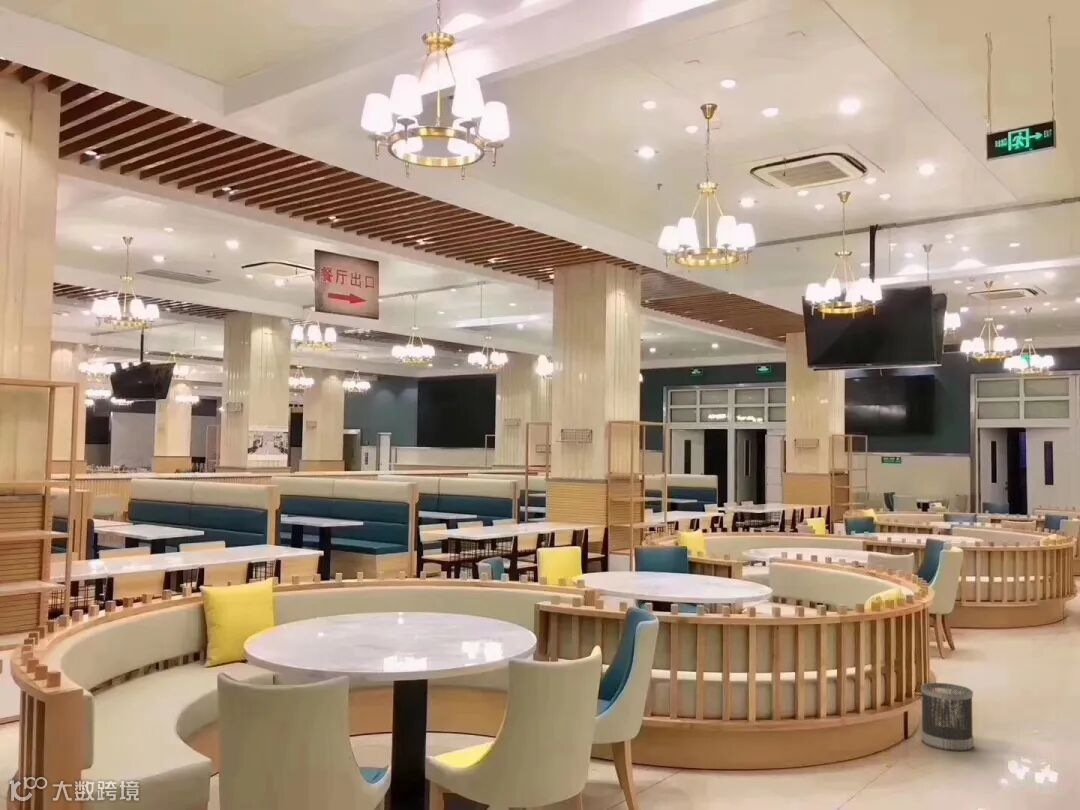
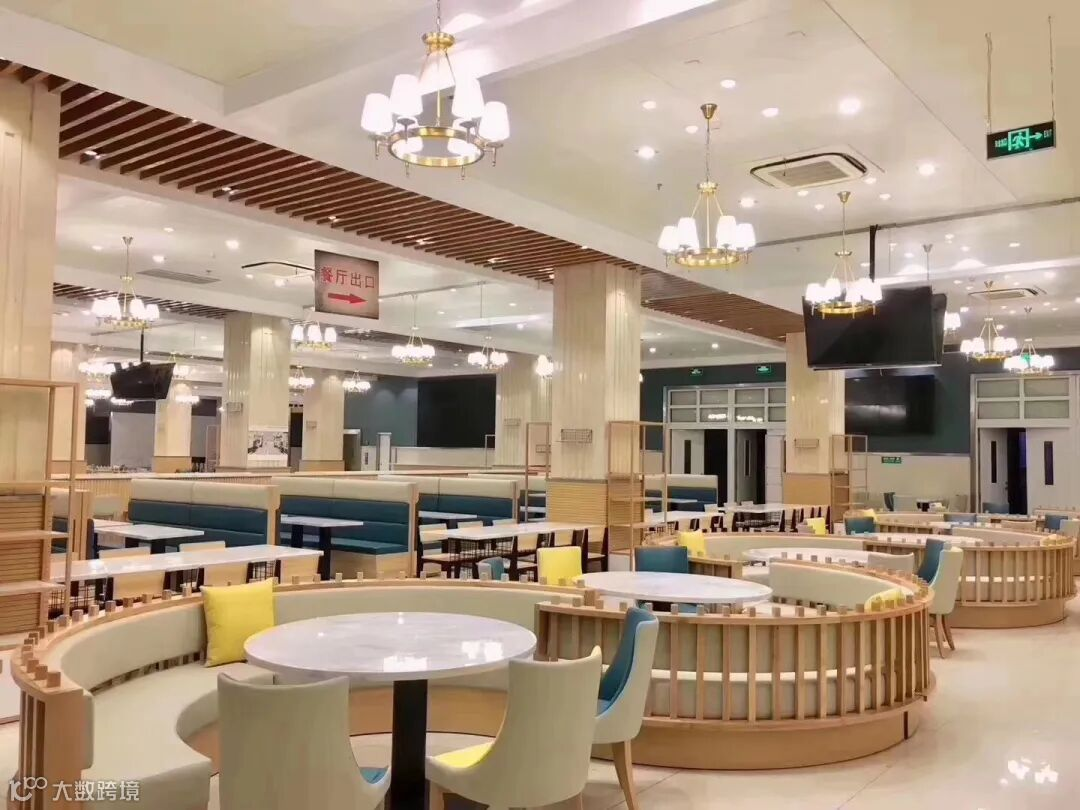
- wastebasket (946, 716)
